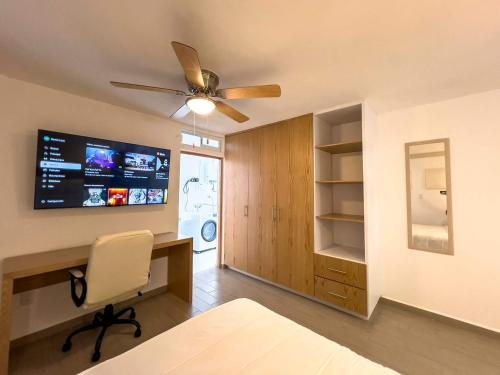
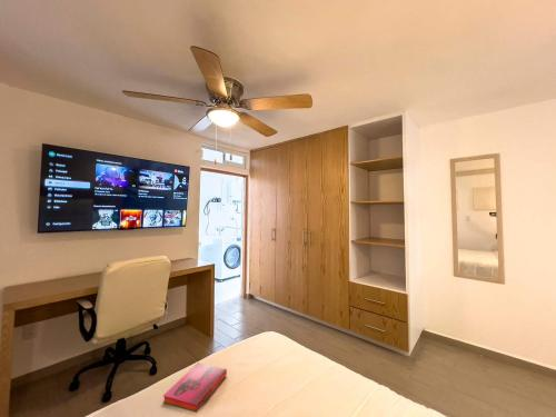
+ hardback book (197, 384)
